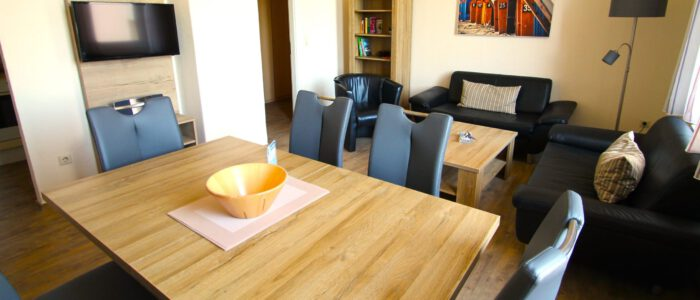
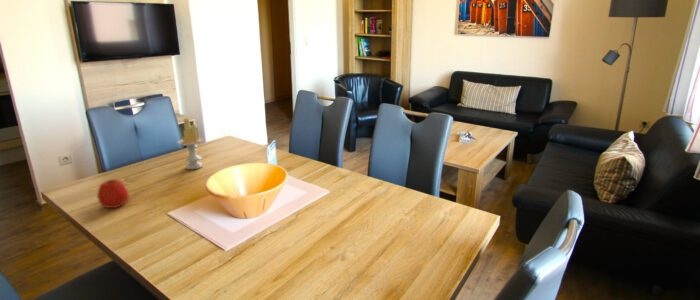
+ candle (191, 142)
+ apple (113, 192)
